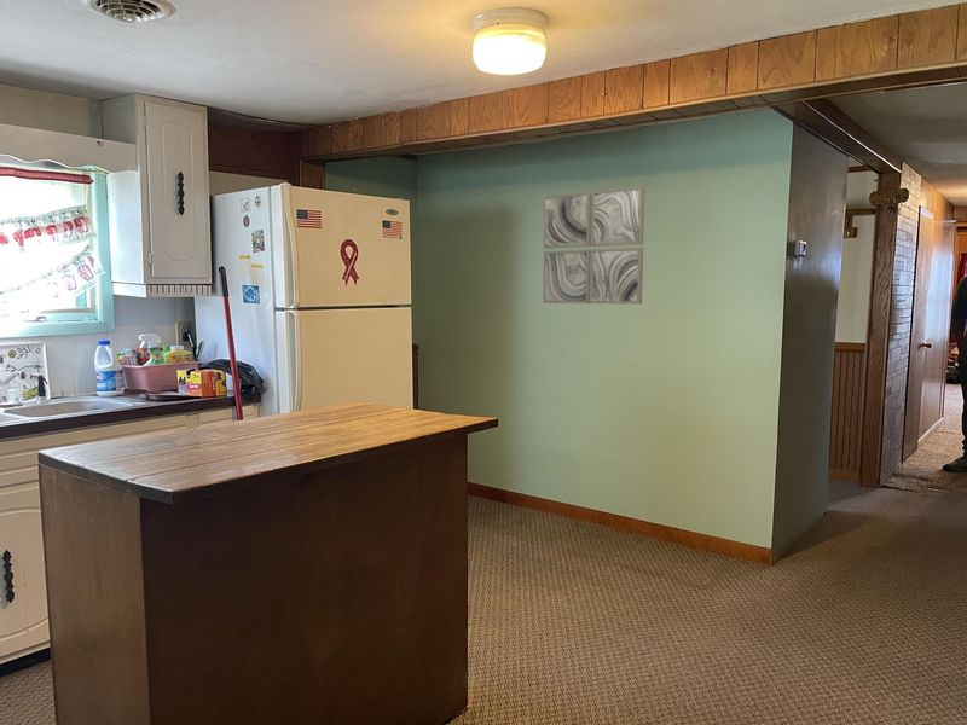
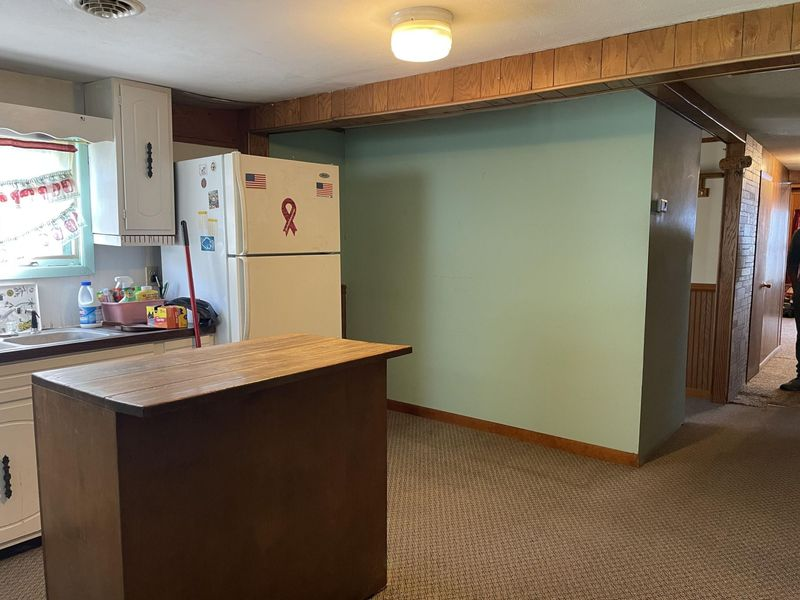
- wall art (591, 249)
